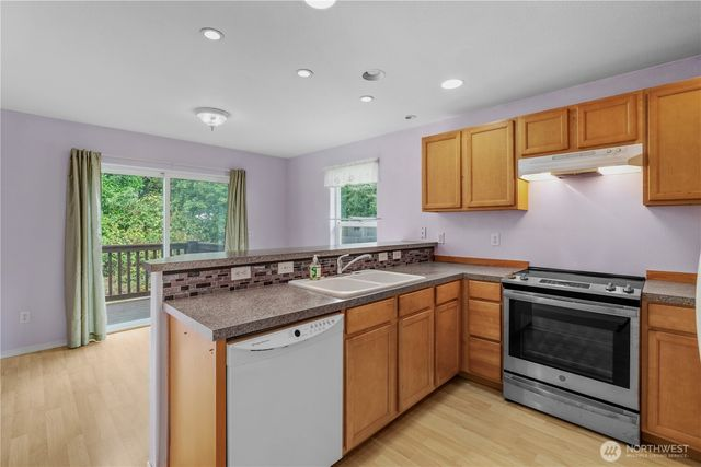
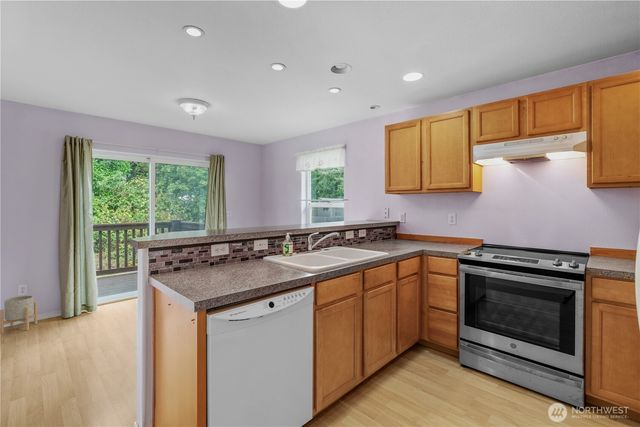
+ planter (19, 313)
